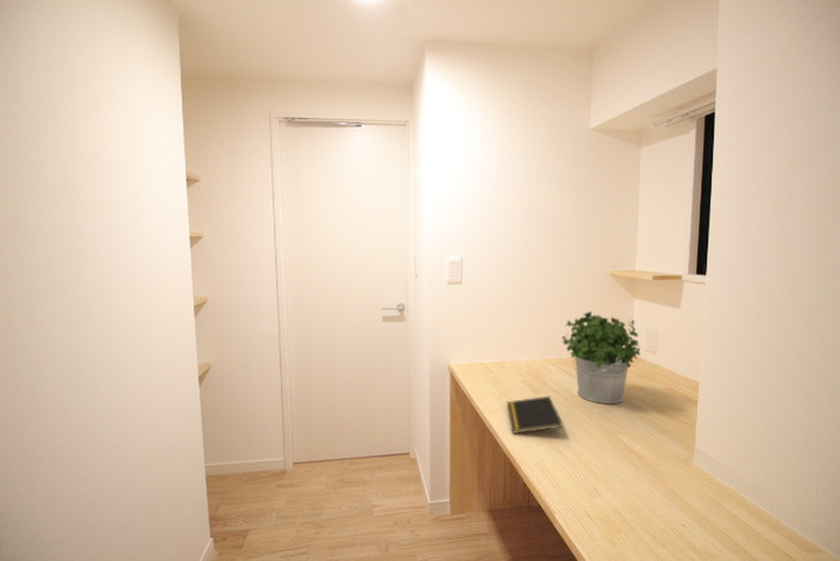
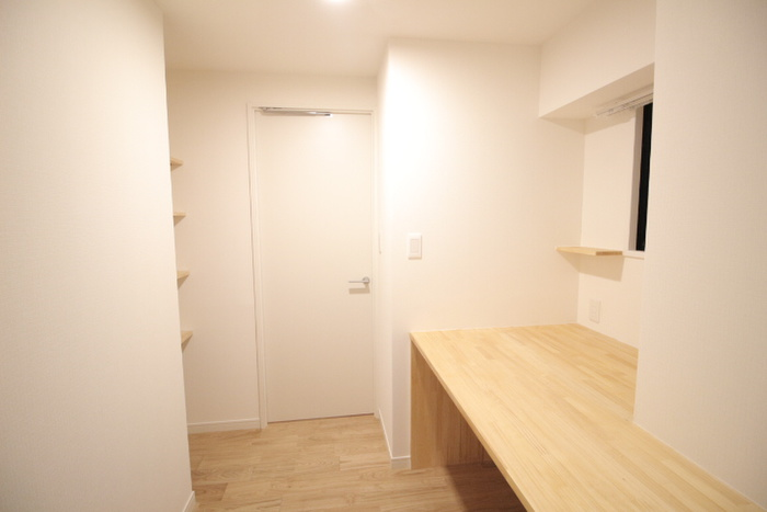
- potted plant (599, 354)
- notepad (532, 413)
